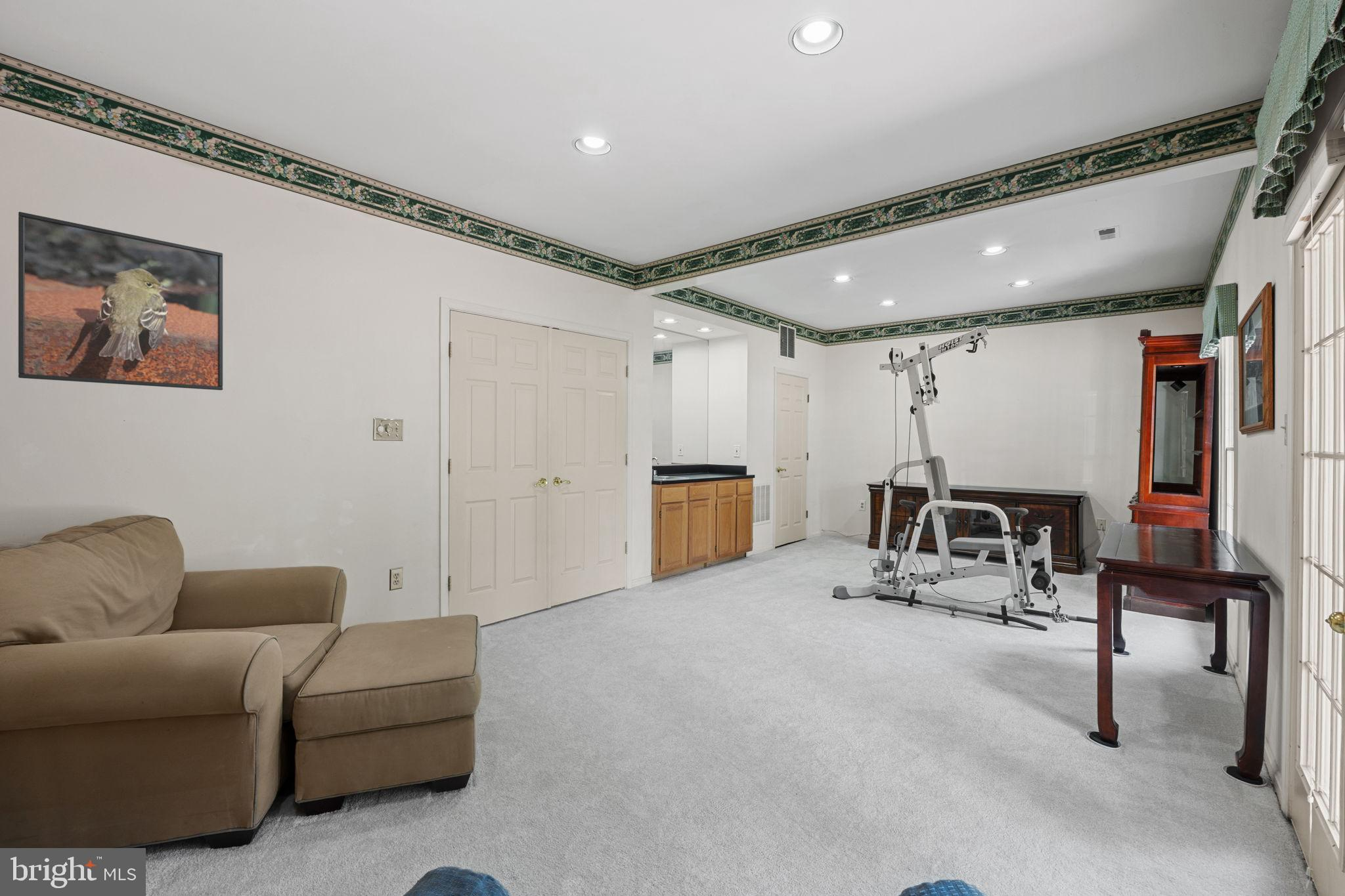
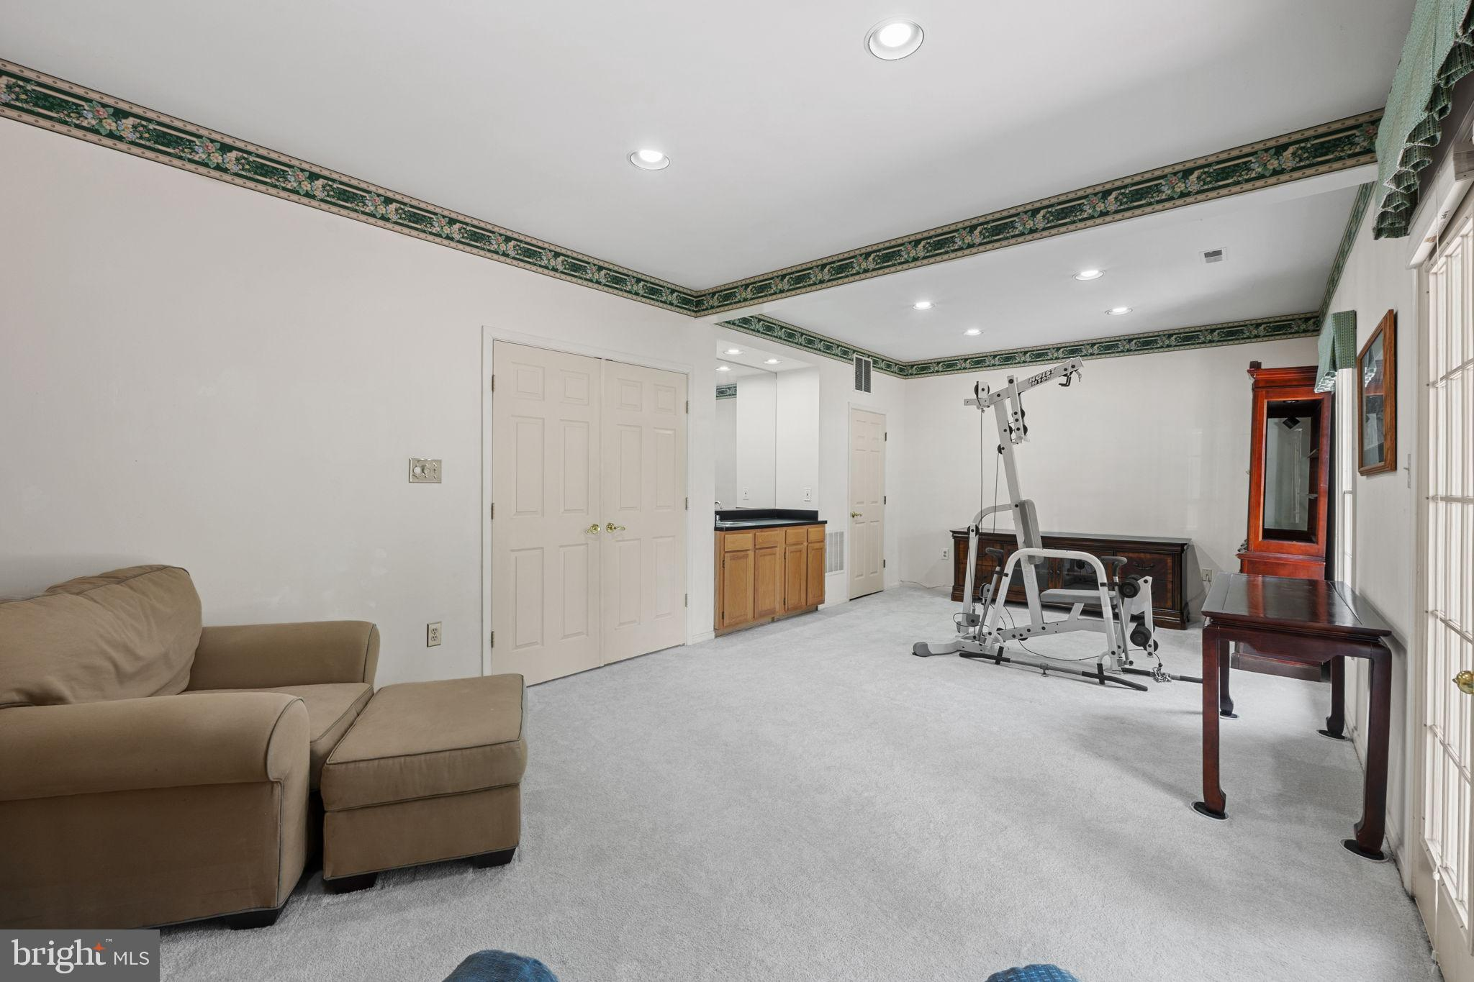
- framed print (130, 309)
